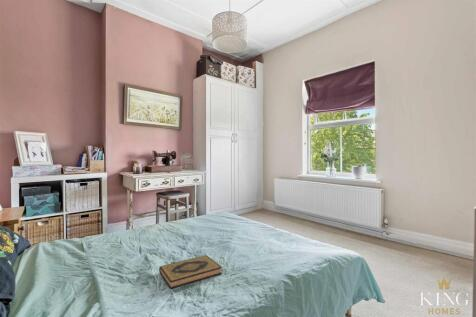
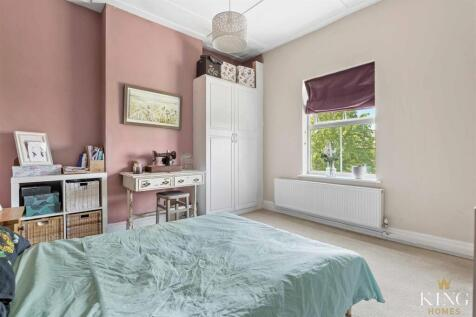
- hardback book (190, 269)
